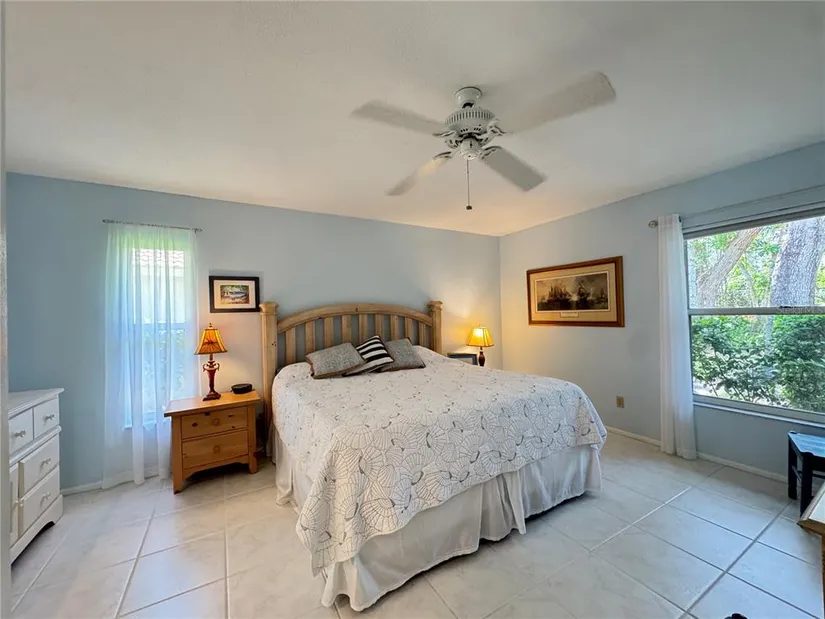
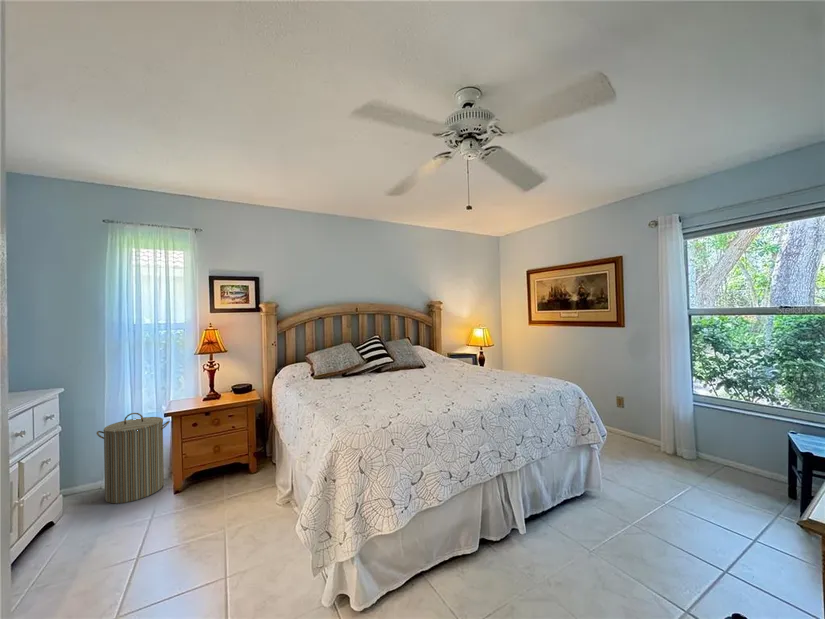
+ laundry hamper (135, 452)
